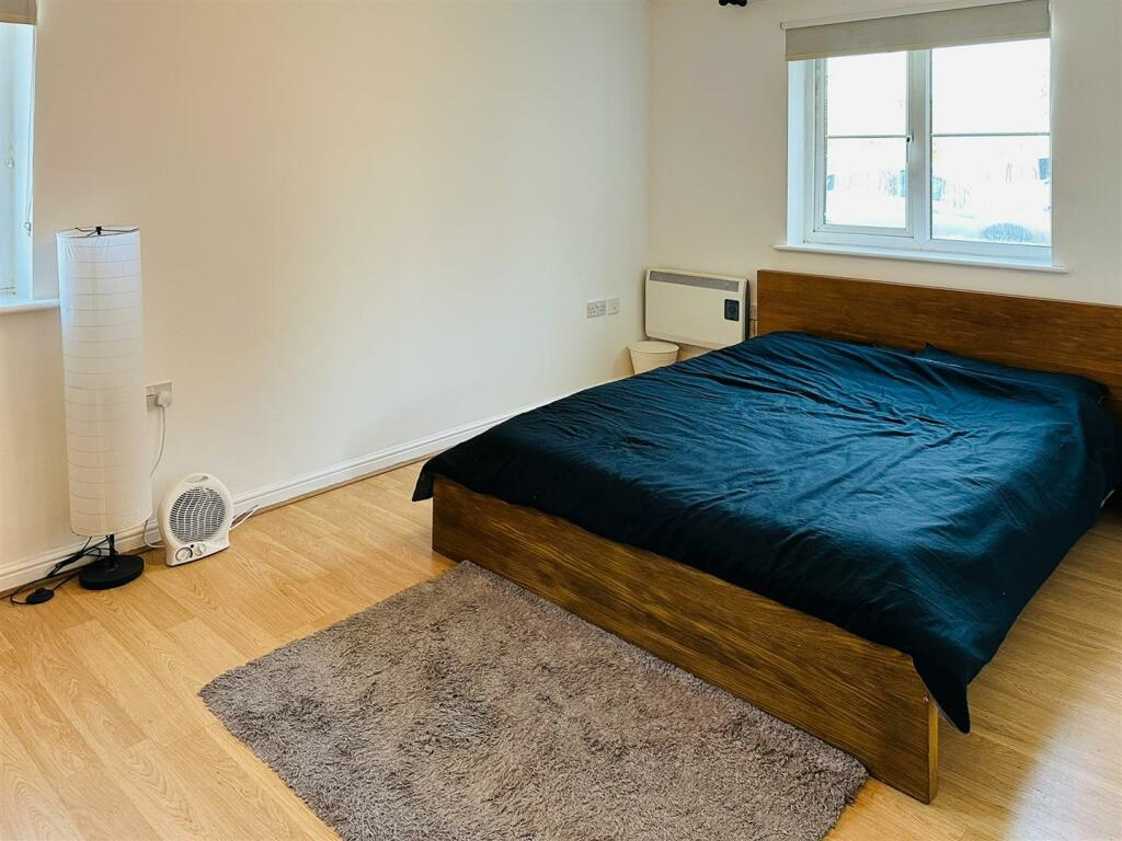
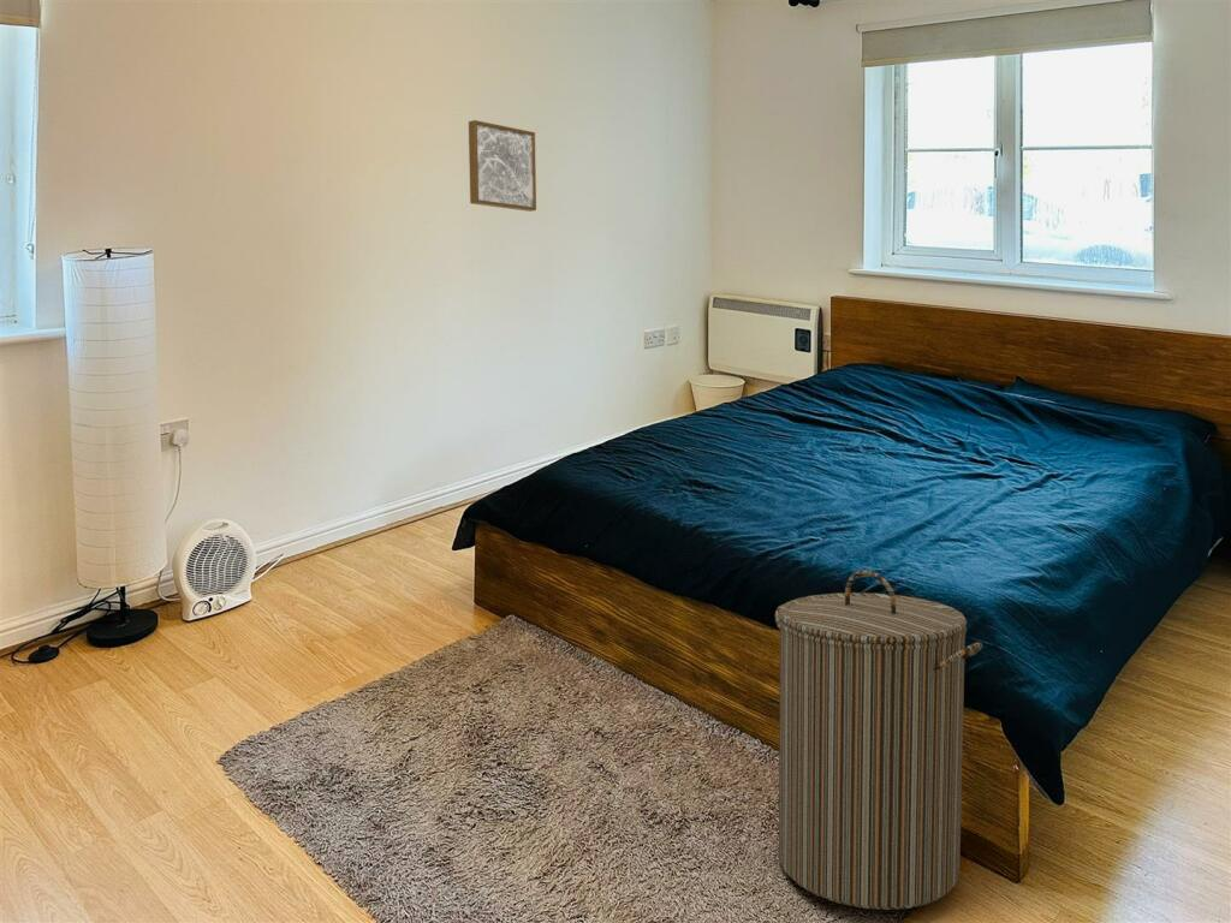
+ wall art (502, 167)
+ laundry hamper (869, 720)
